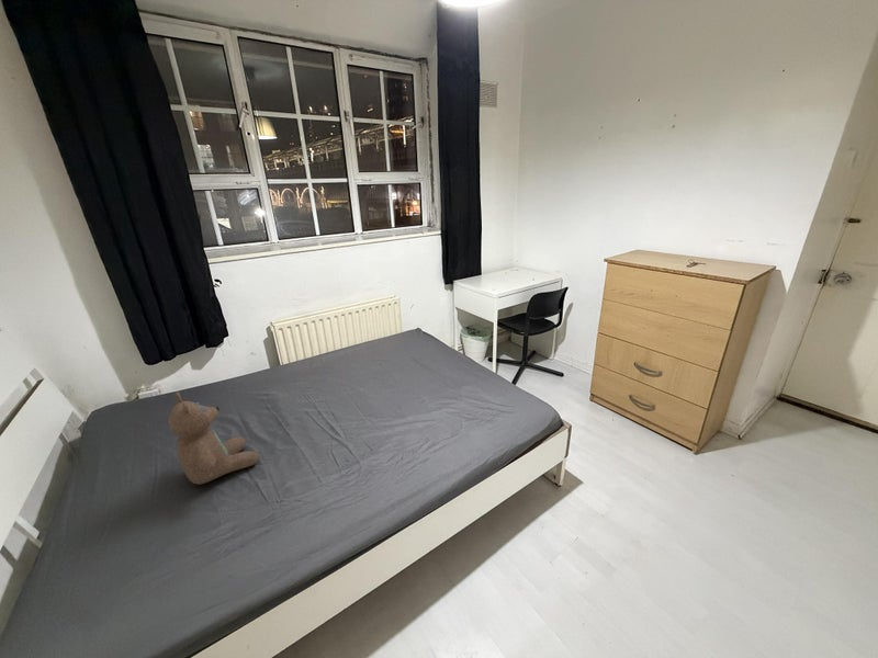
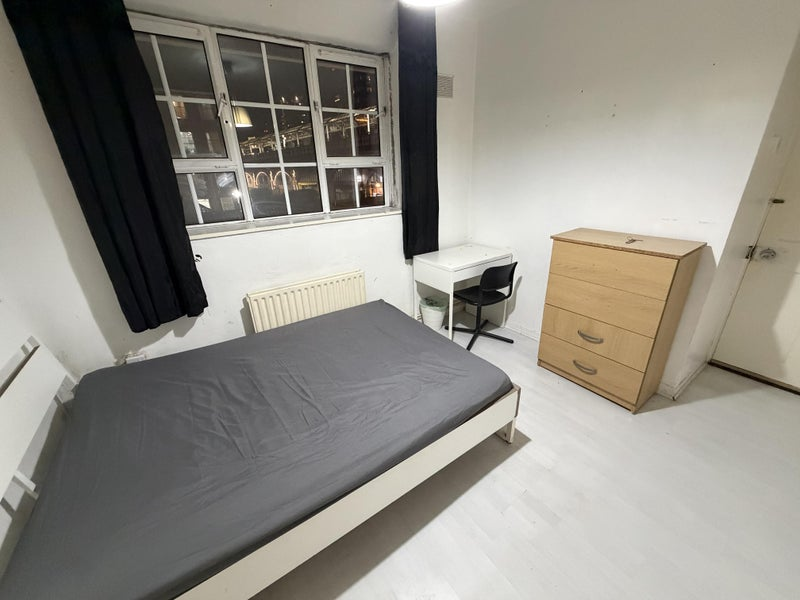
- teddy bear (211, 431)
